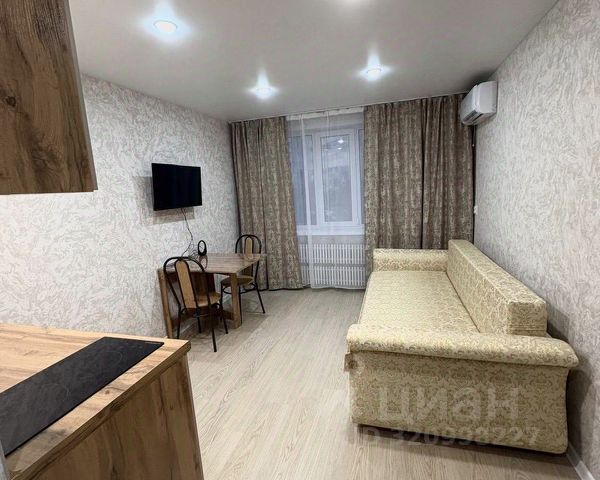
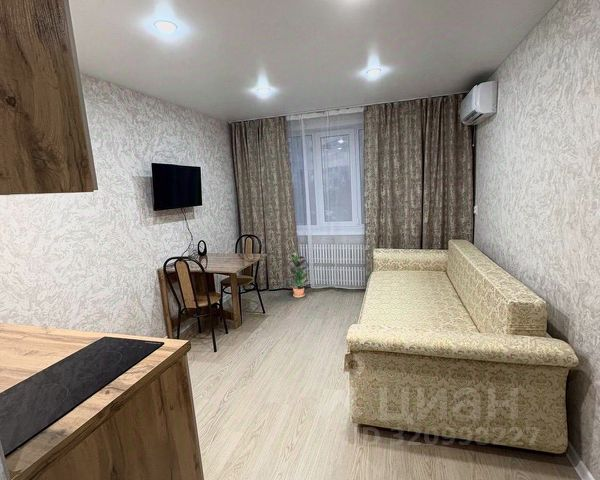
+ potted plant (298, 273)
